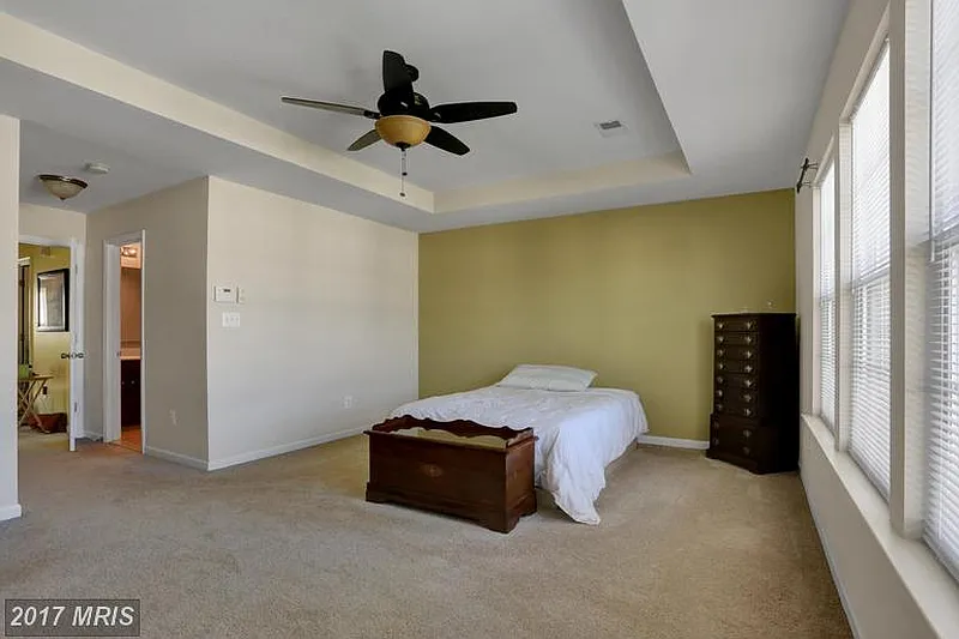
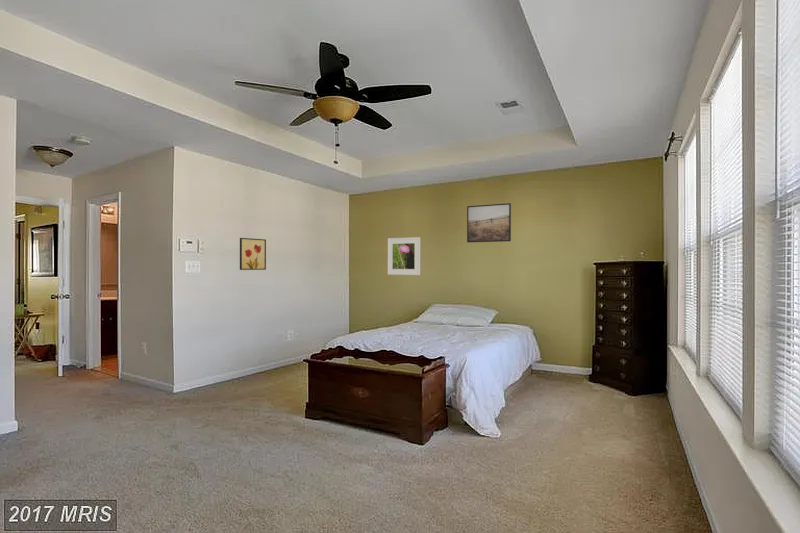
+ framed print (403, 256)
+ wall art (252, 254)
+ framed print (488, 223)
